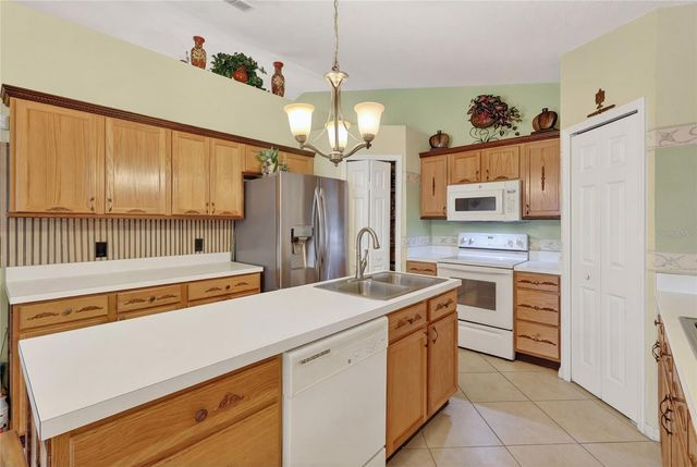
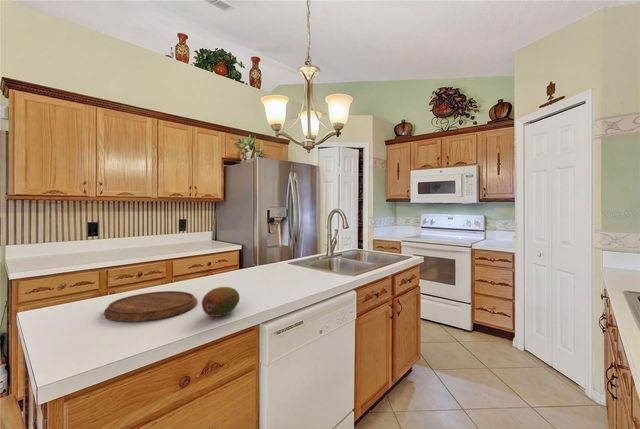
+ fruit (221, 300)
+ cutting board (153, 303)
